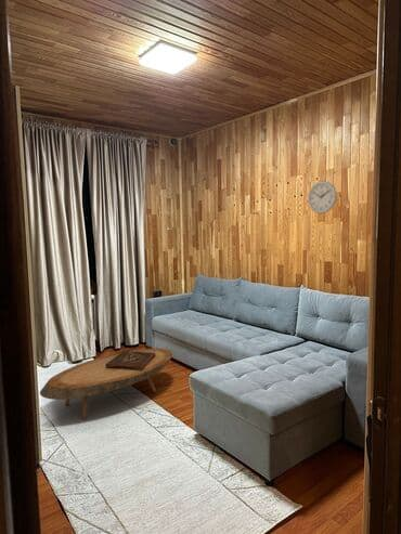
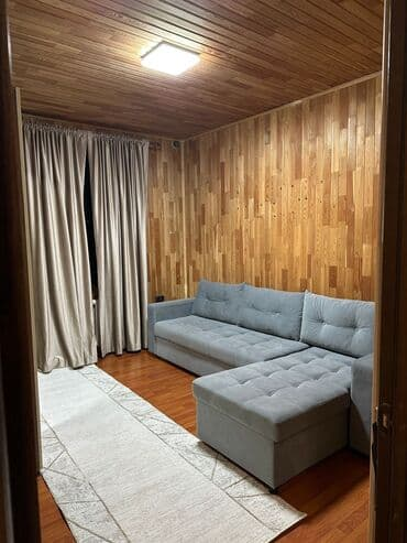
- wall clock (321, 197)
- wooden tray (131, 356)
- coffee table (114, 381)
